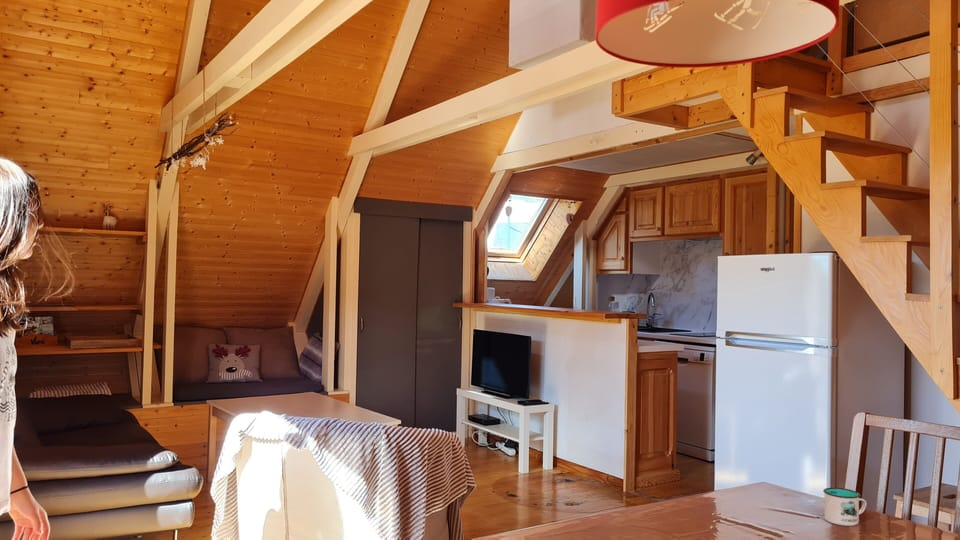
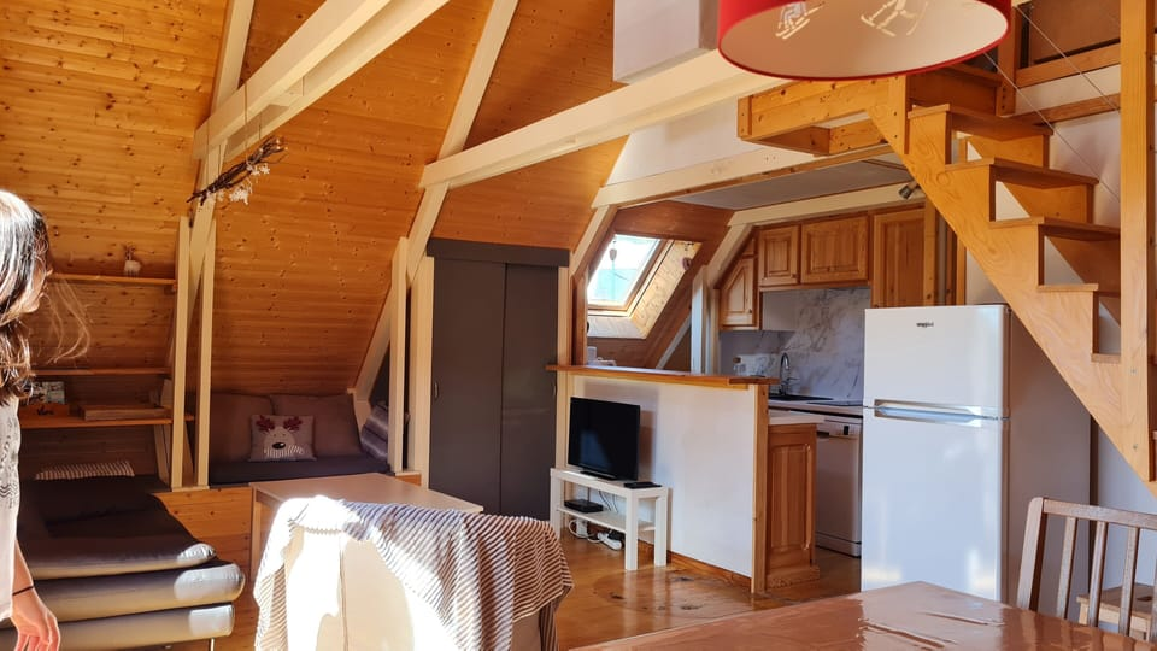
- mug (845, 506)
